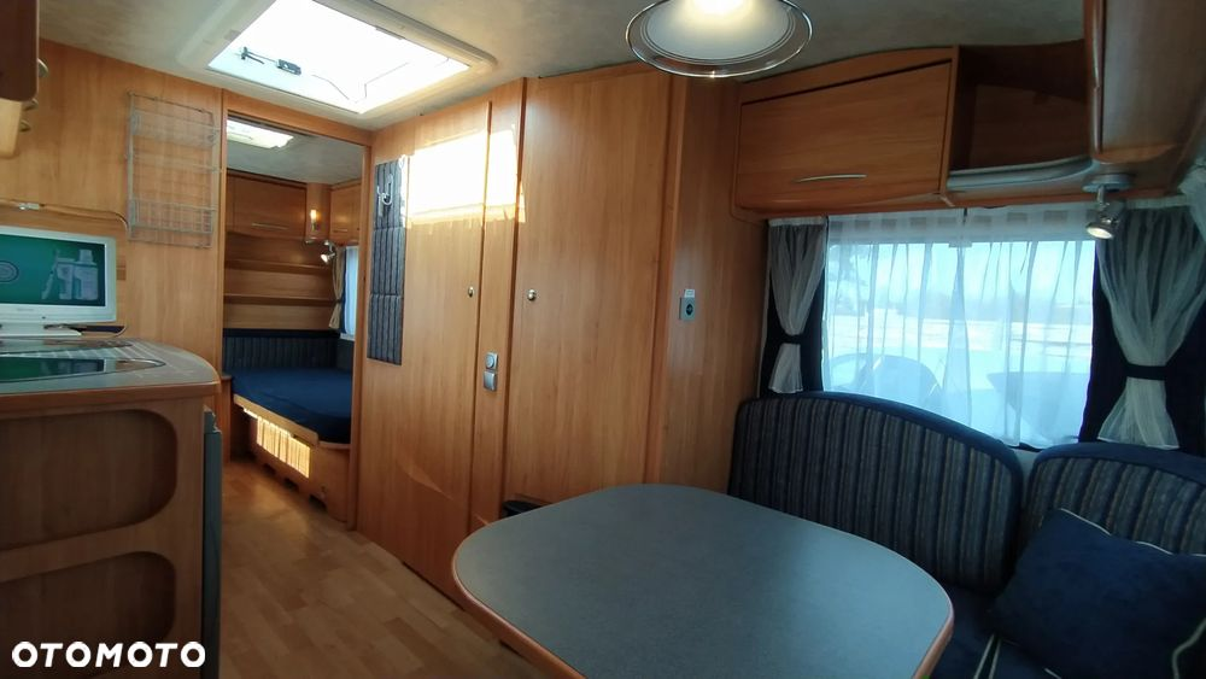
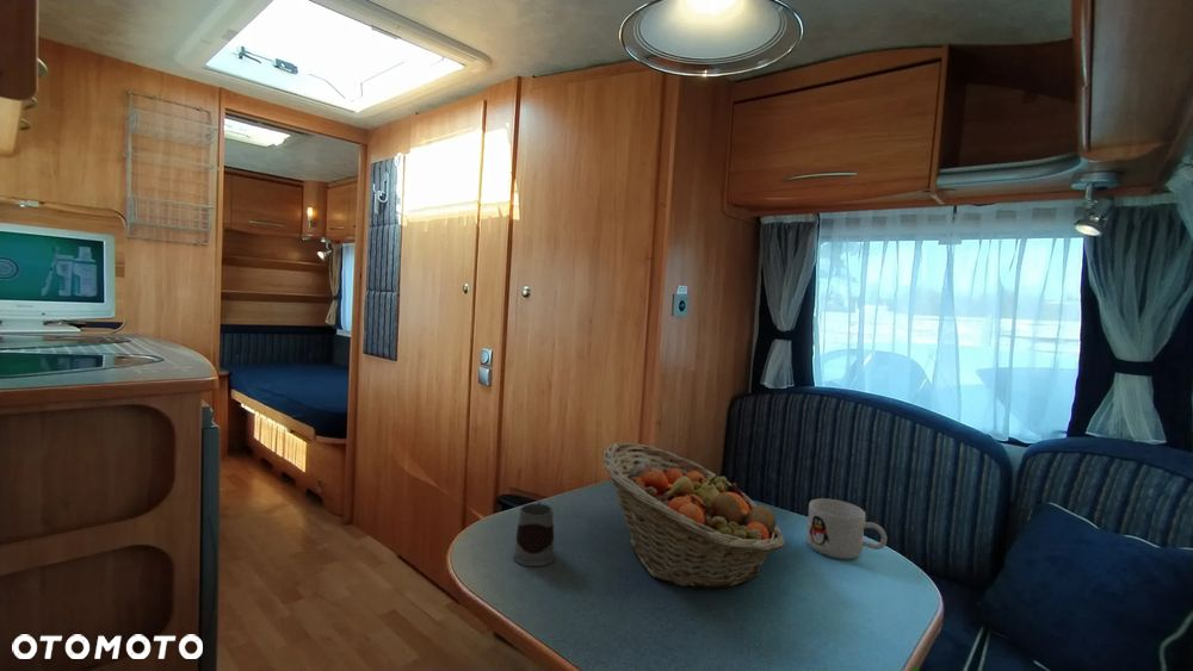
+ mug (536, 529)
+ fruit basket (687, 505)
+ mug (846, 530)
